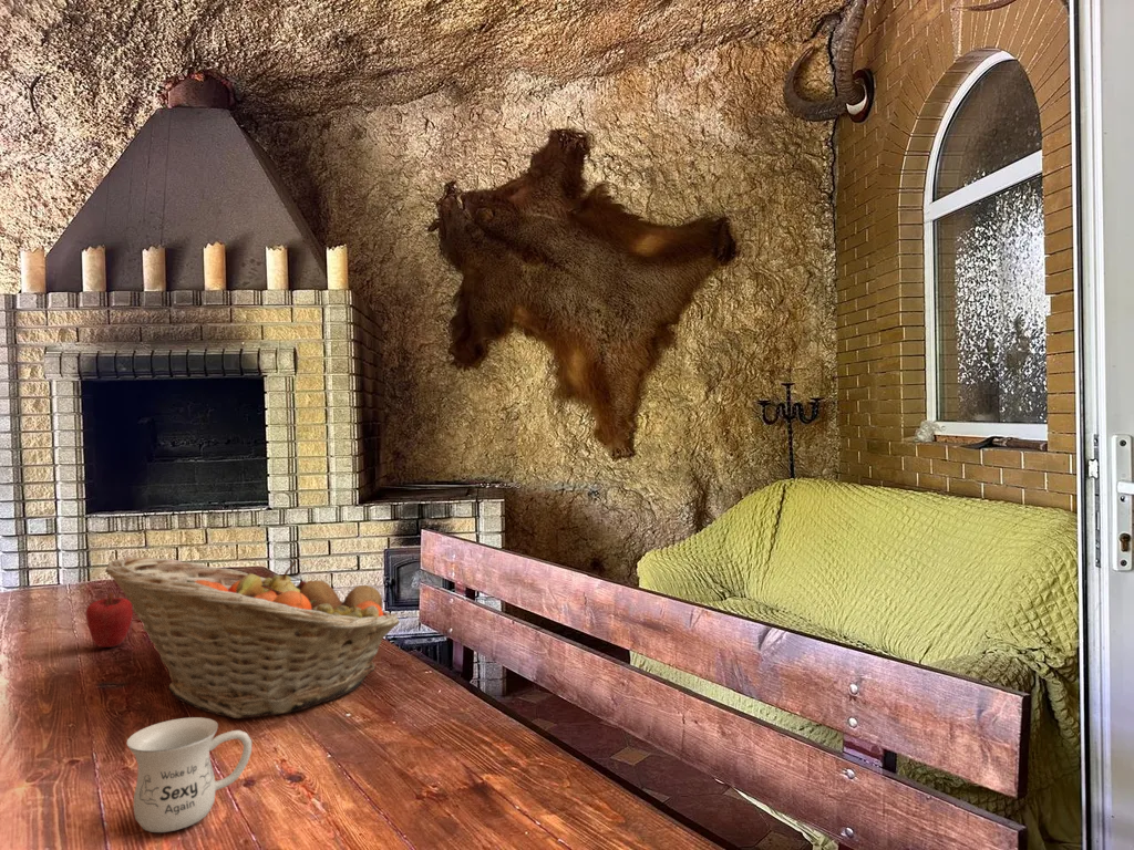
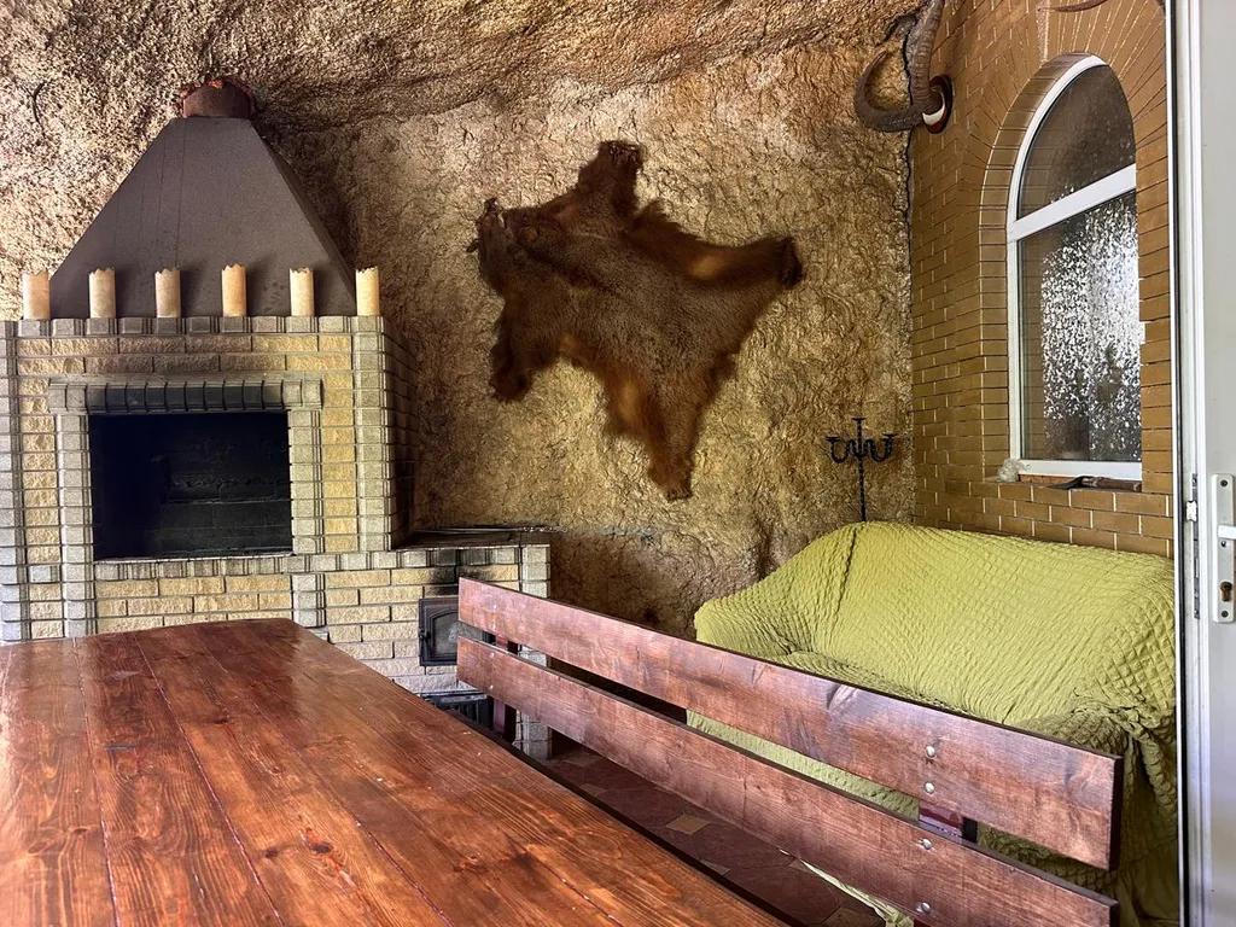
- apple (110, 620)
- mug (193, 771)
- fruit basket (256, 615)
